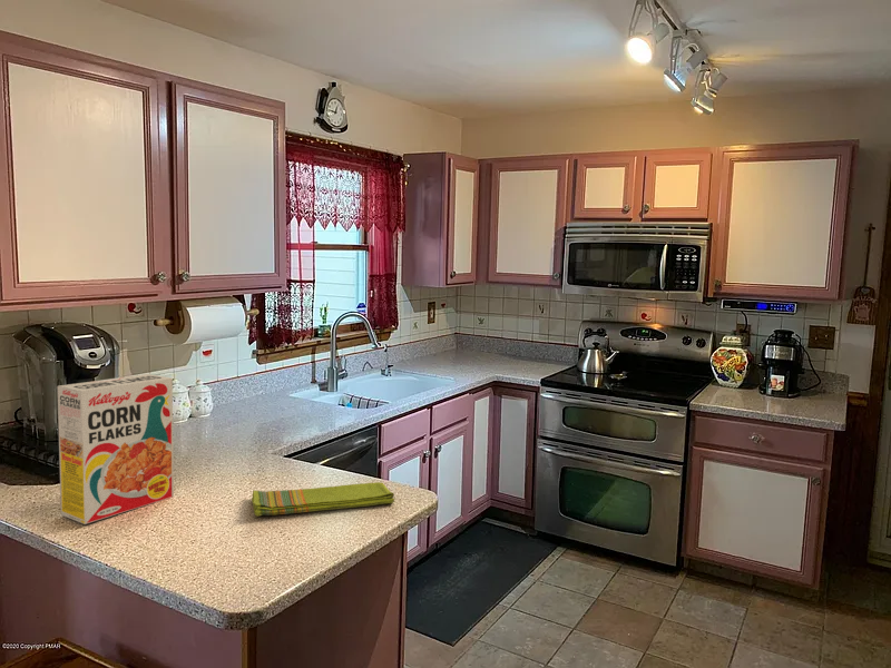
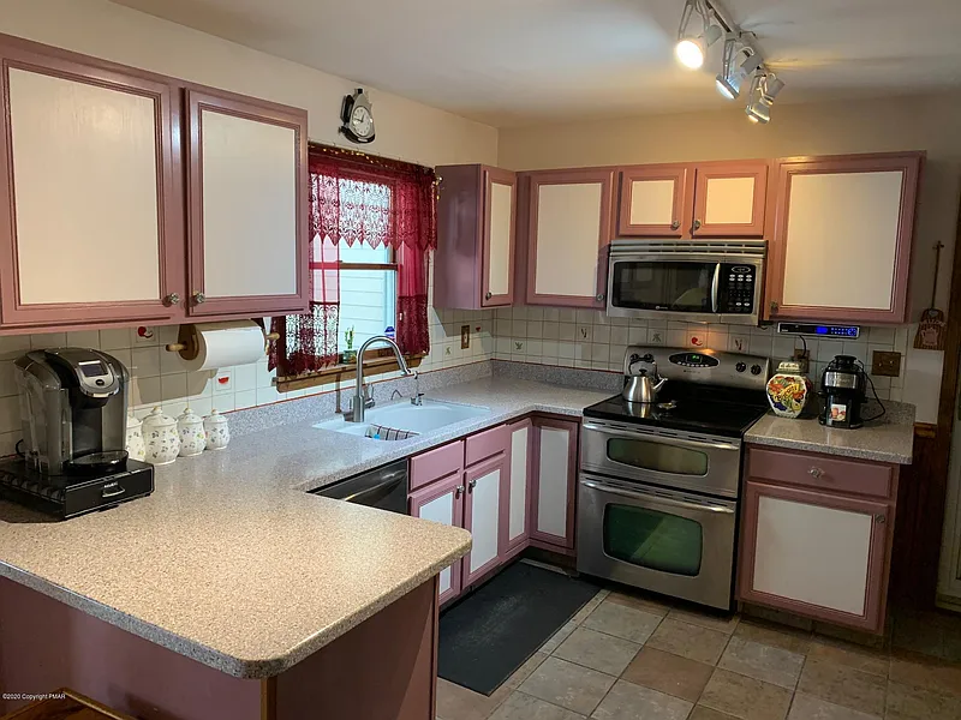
- cereal box (118, 444)
- dish towel (322, 494)
